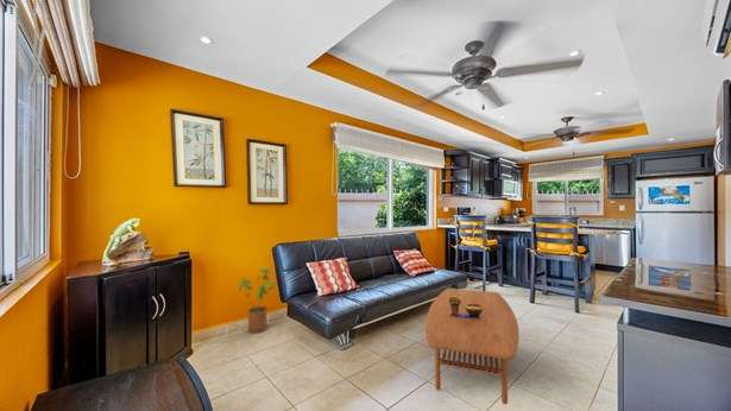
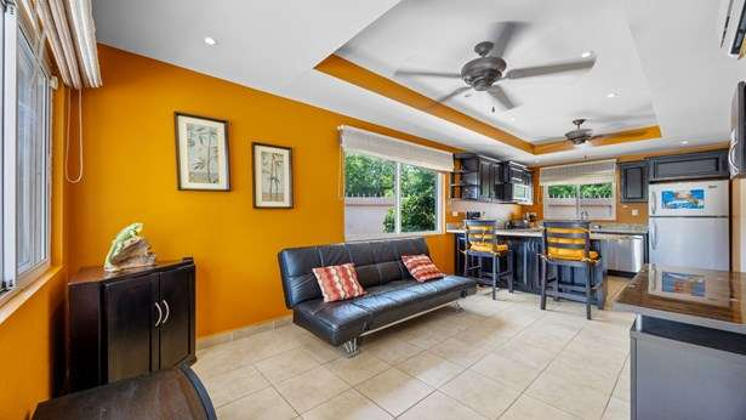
- decorative bowl (465, 306)
- house plant (260, 299)
- coffee table (471, 336)
